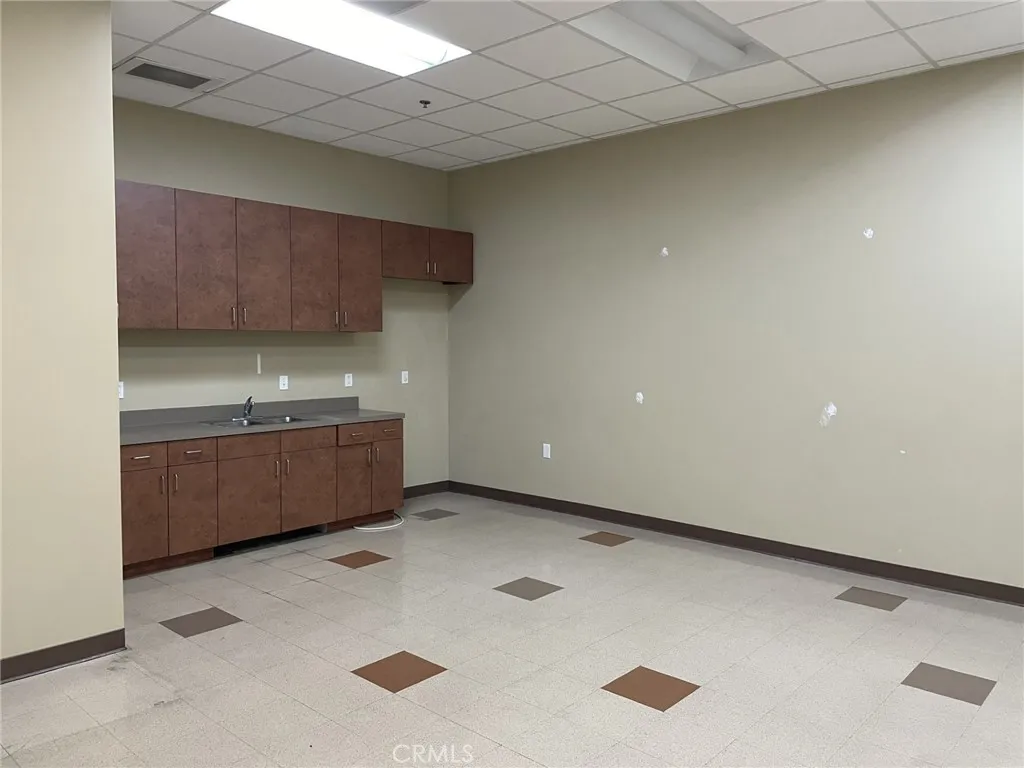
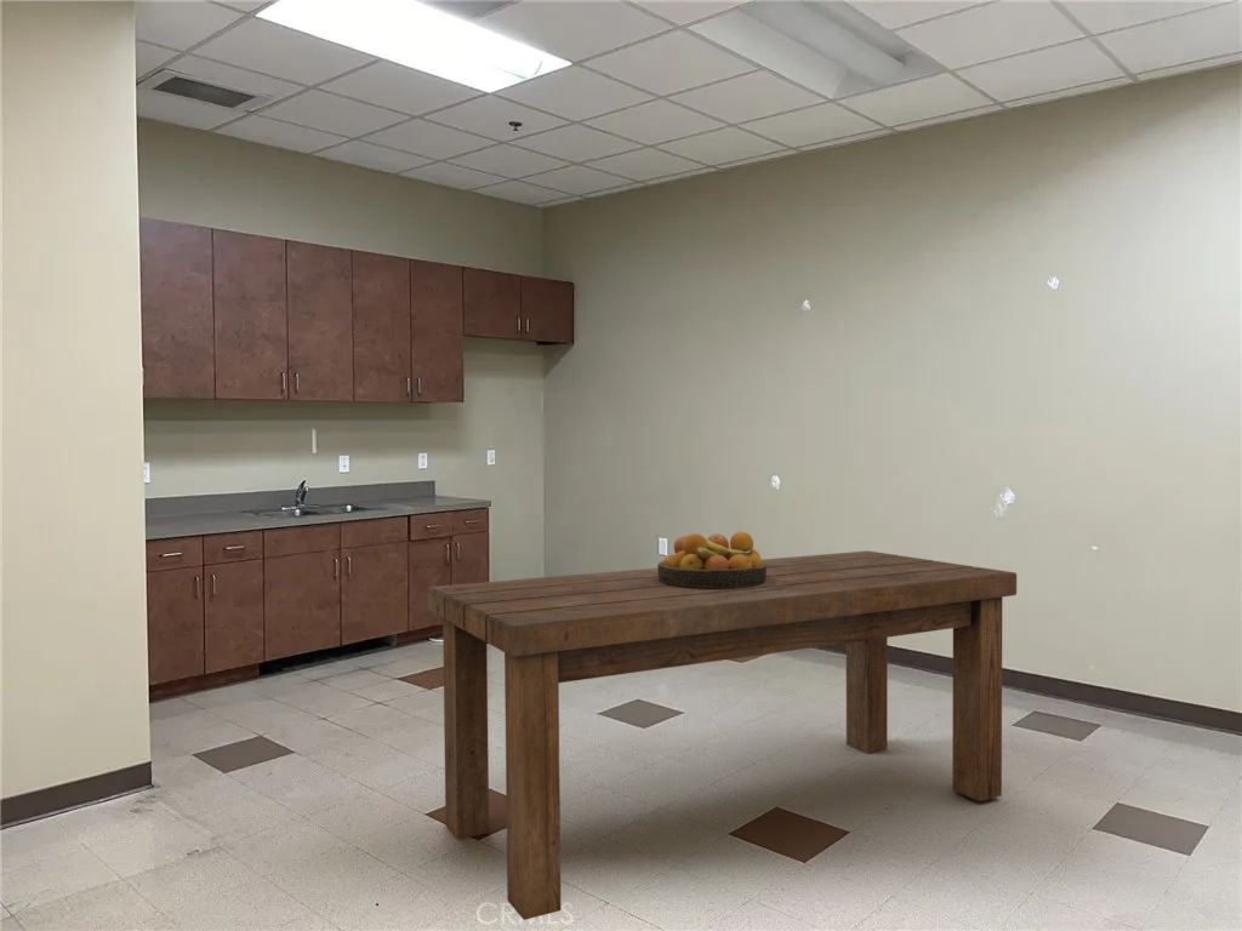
+ fruit bowl (712, 555)
+ dining table (723, 659)
